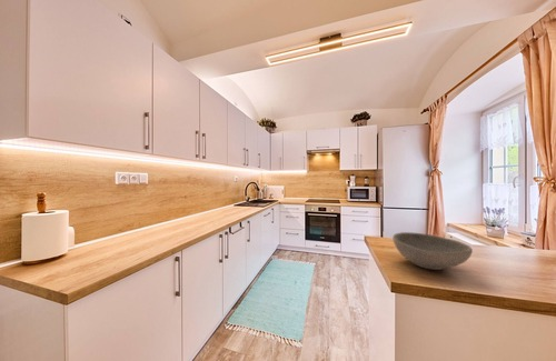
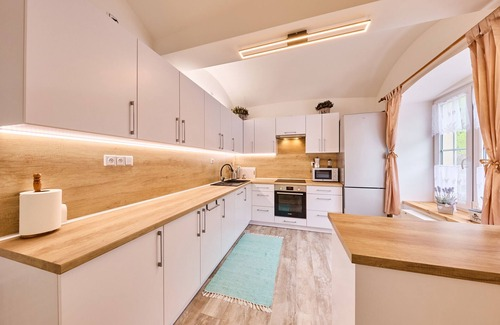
- bowl (428, 252)
